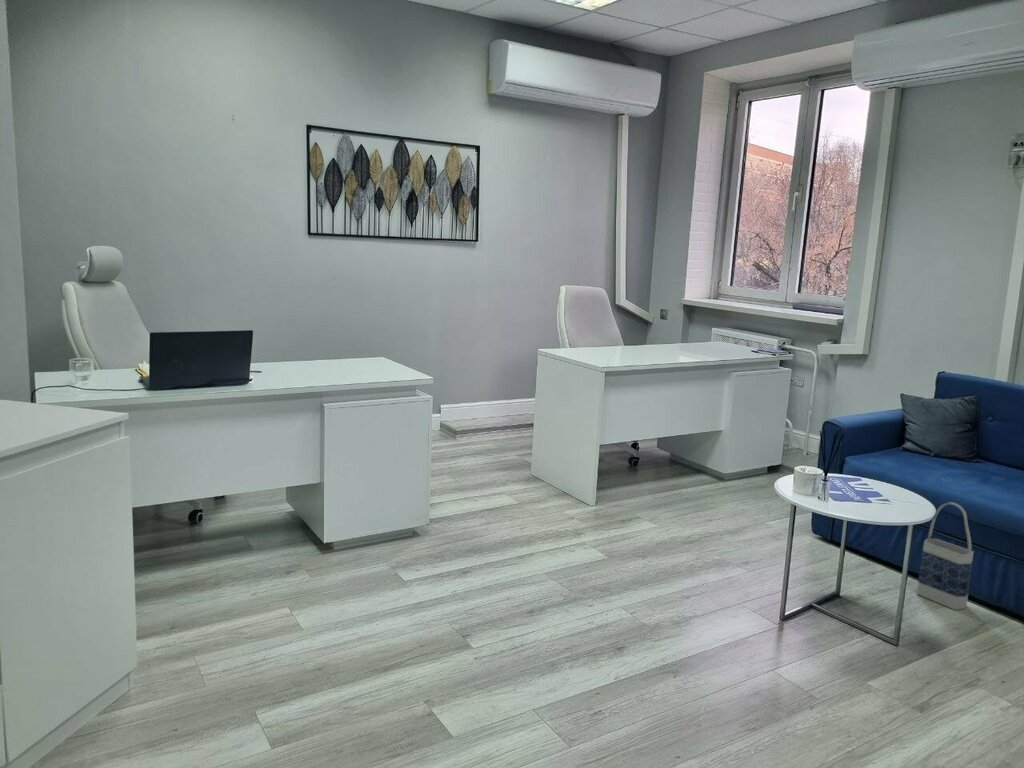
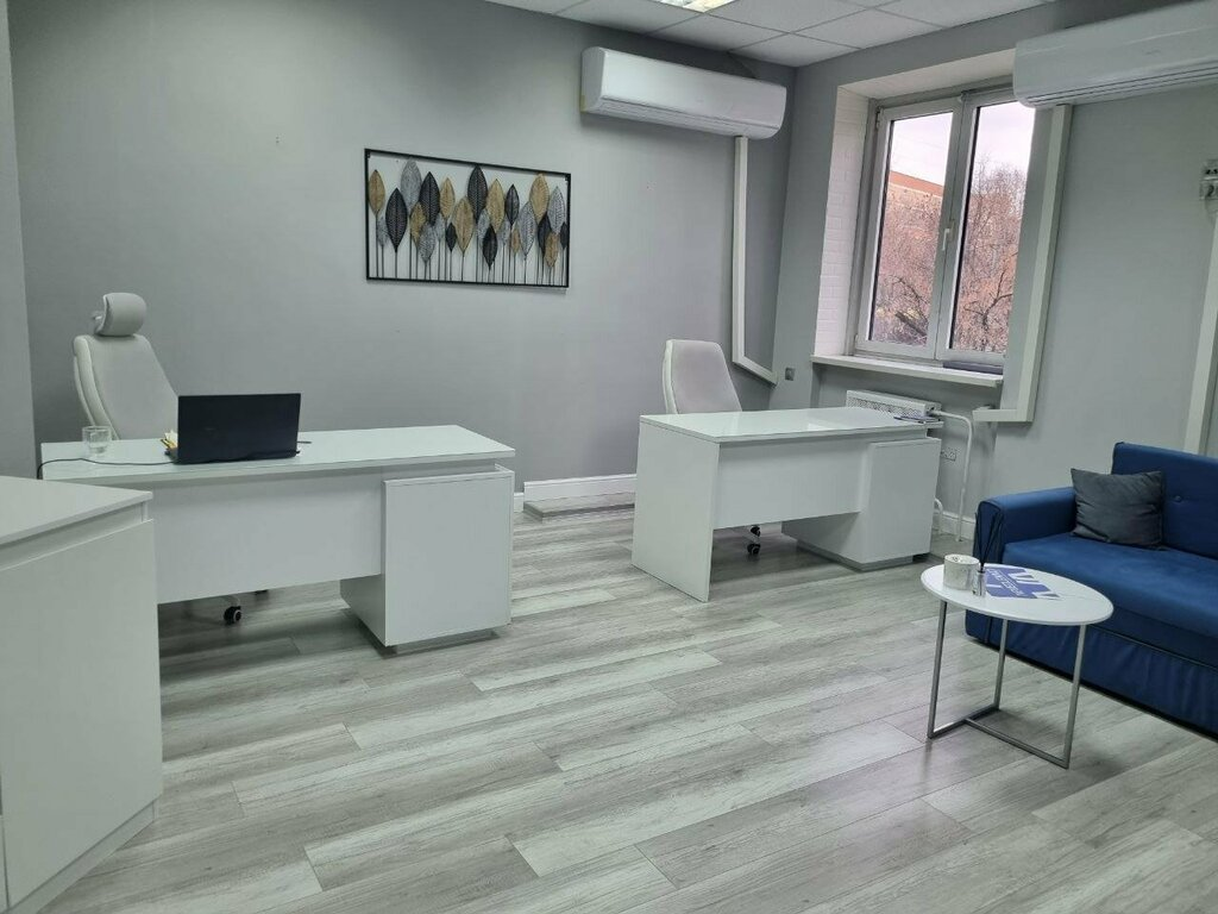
- bag (947, 552)
